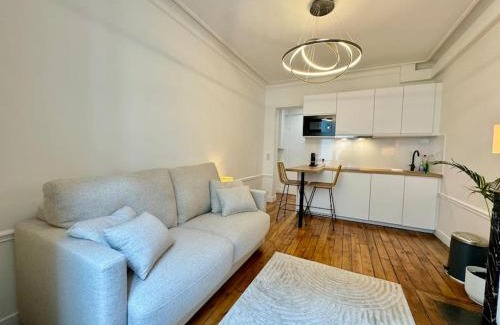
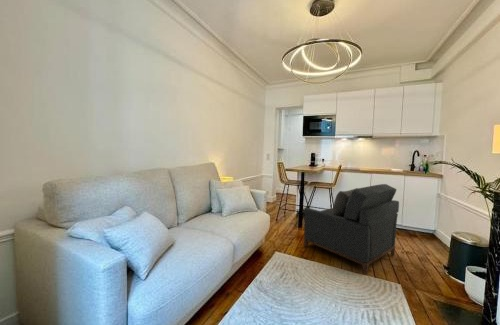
+ armchair (349, 217)
